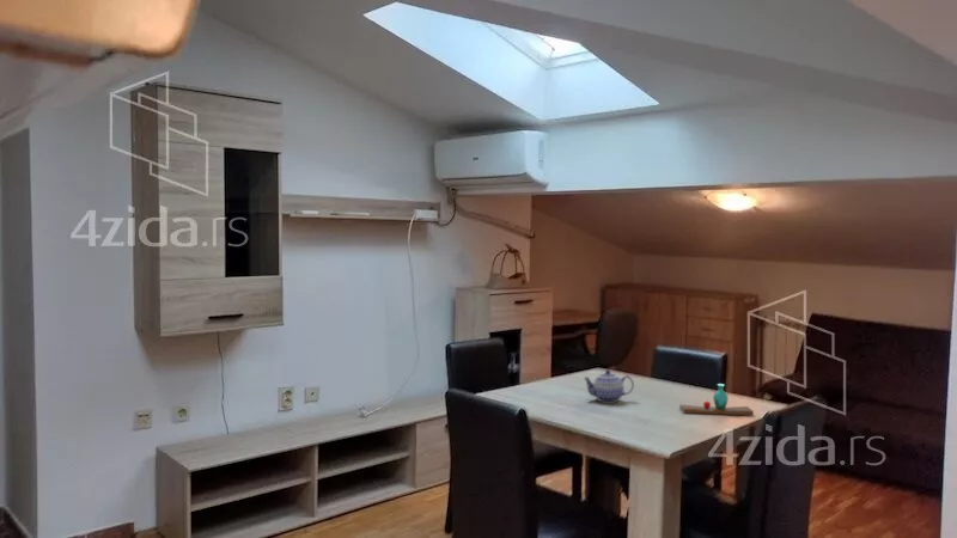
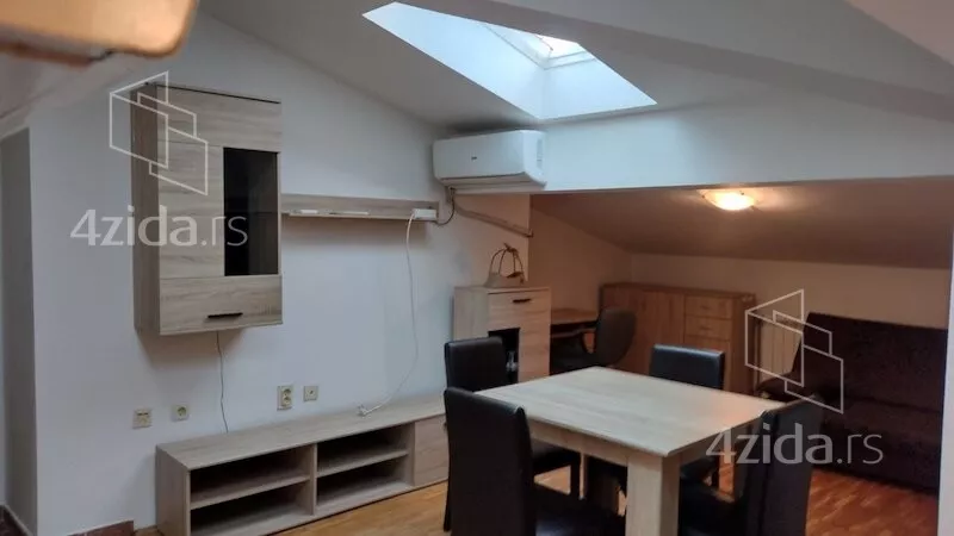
- teapot (608, 385)
- vase (715, 398)
